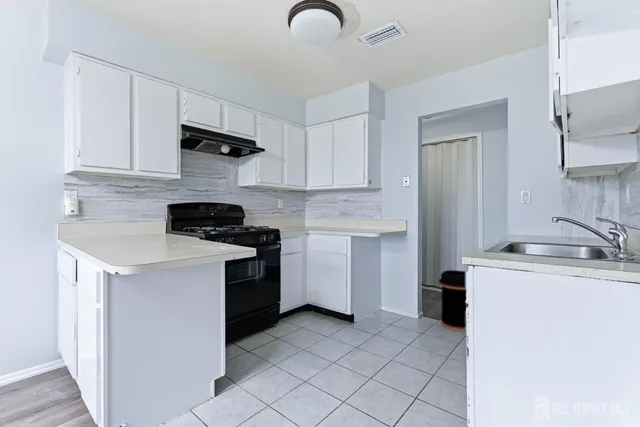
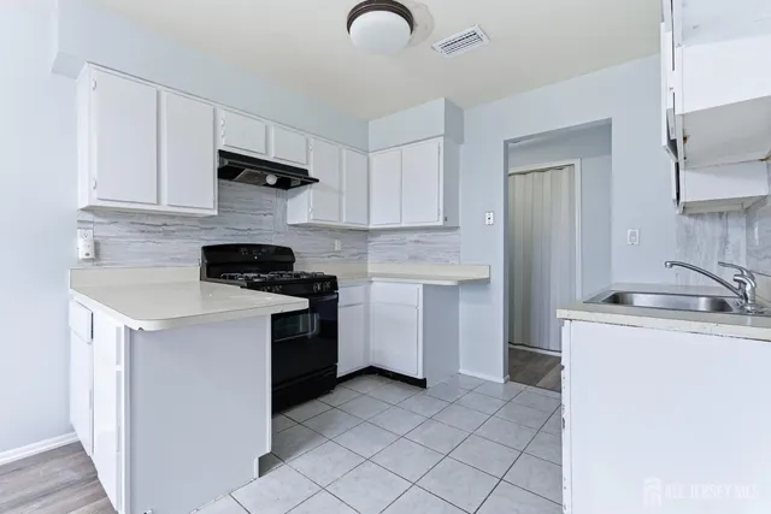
- trash can (457, 299)
